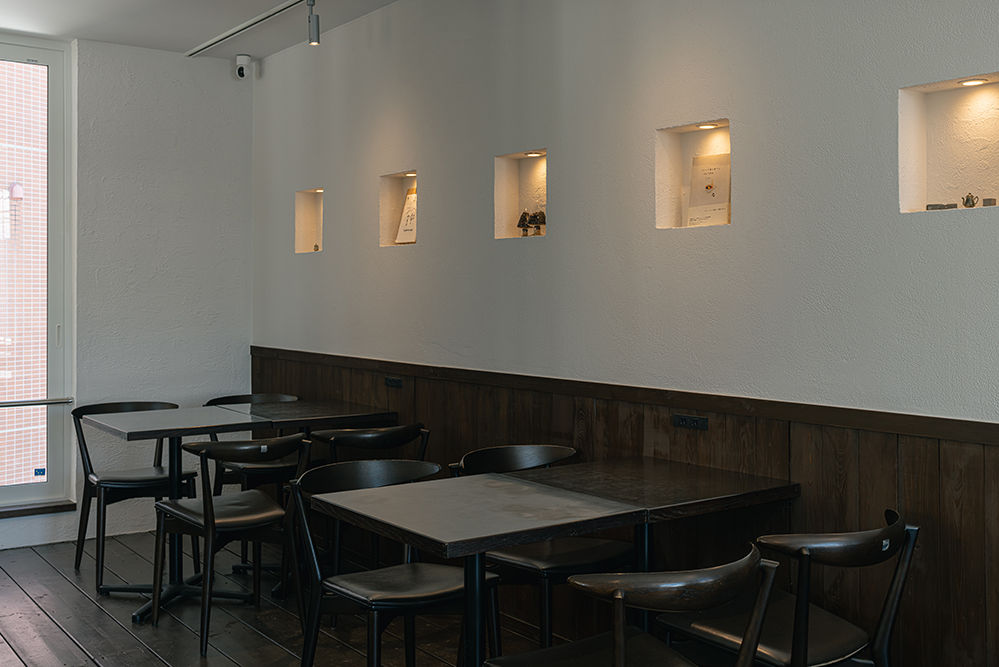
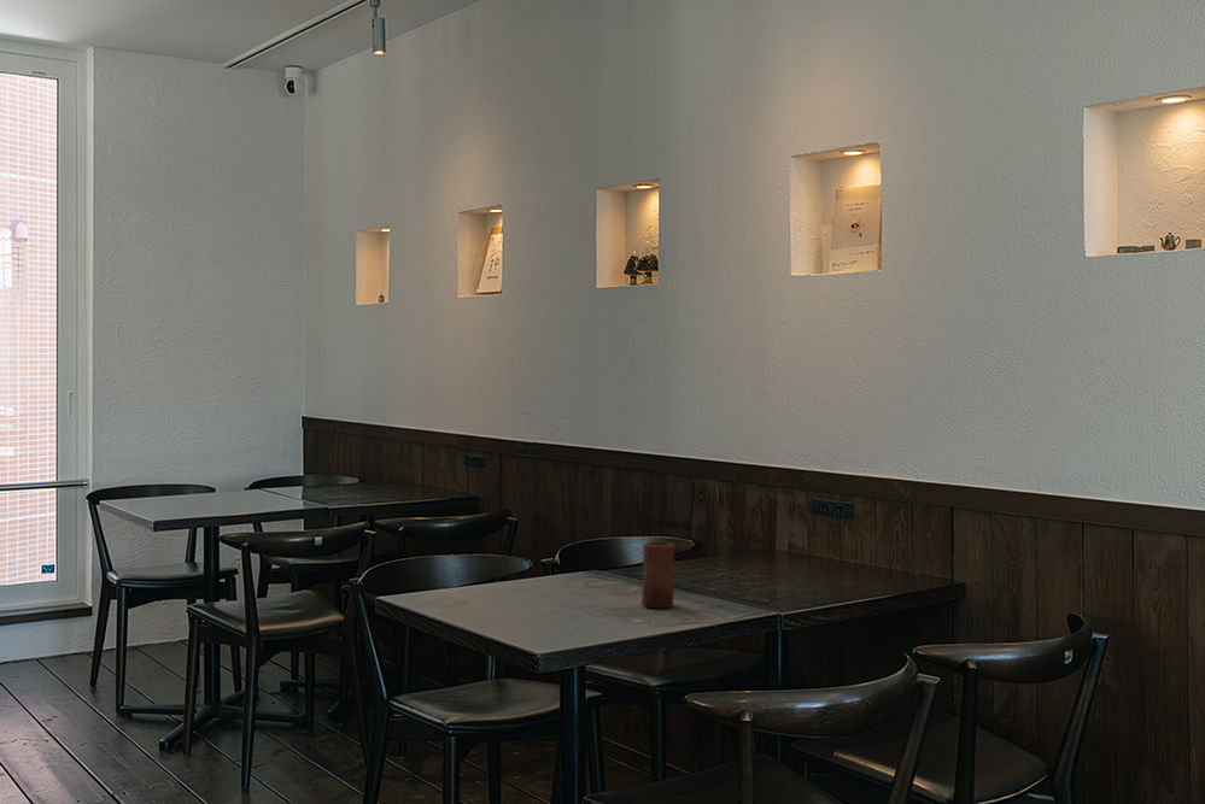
+ candle (657, 574)
